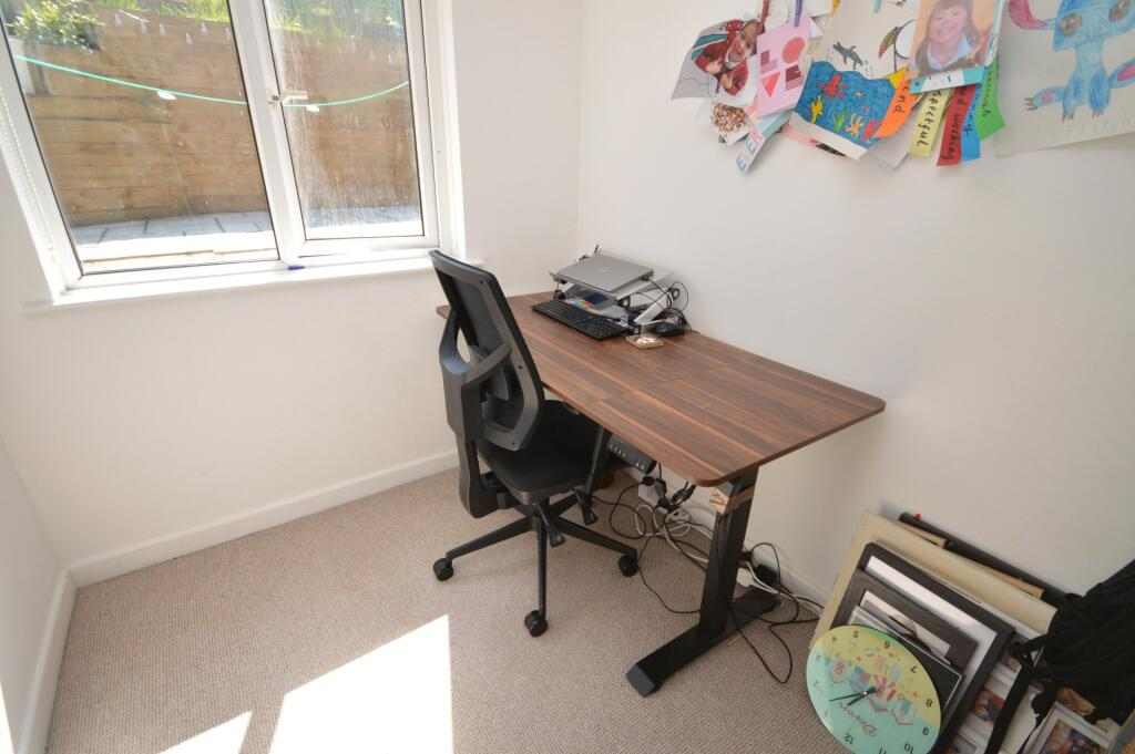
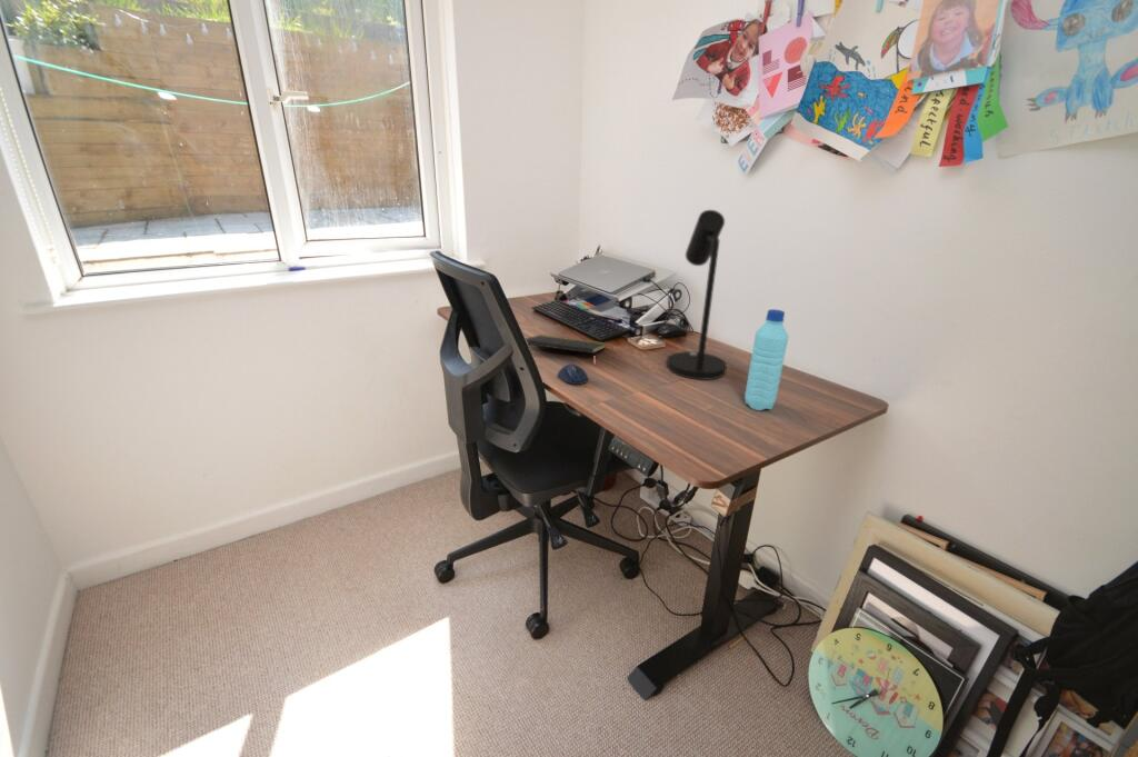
+ computer mouse (571, 371)
+ water bottle (767, 360)
+ desk lamp (706, 290)
+ notepad (565, 343)
